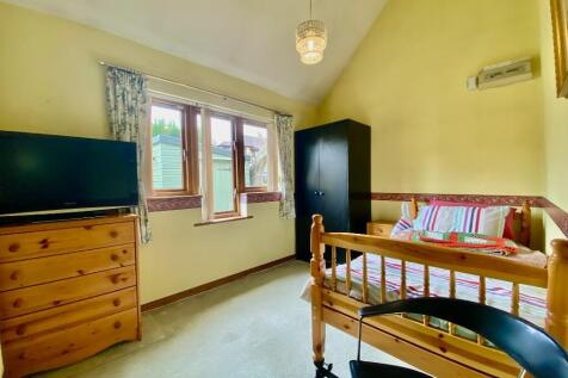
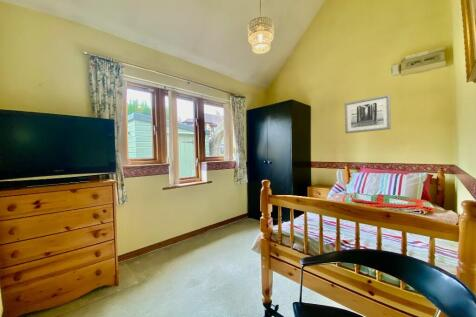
+ wall art (366, 115)
